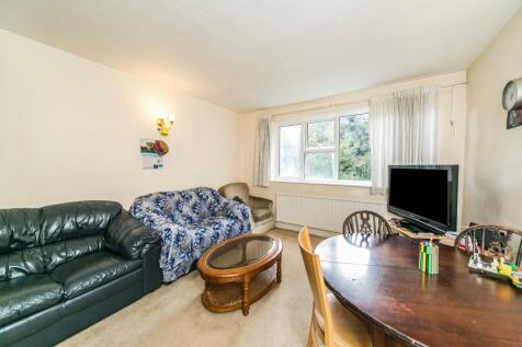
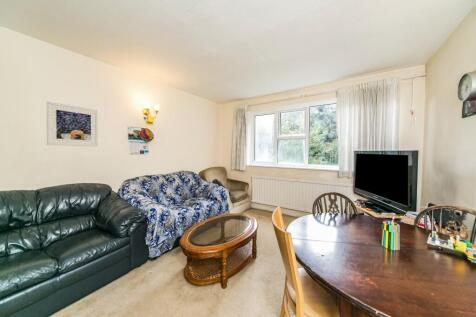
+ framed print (74, 126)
